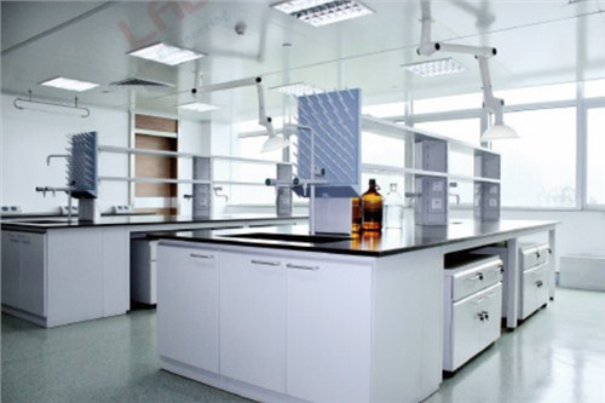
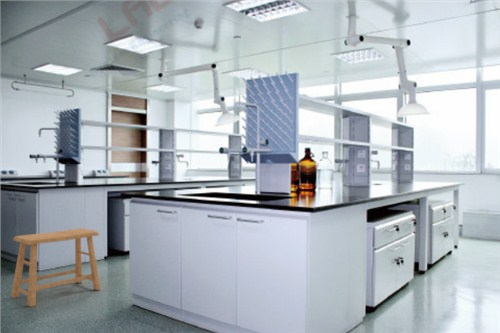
+ stool (59, 272)
